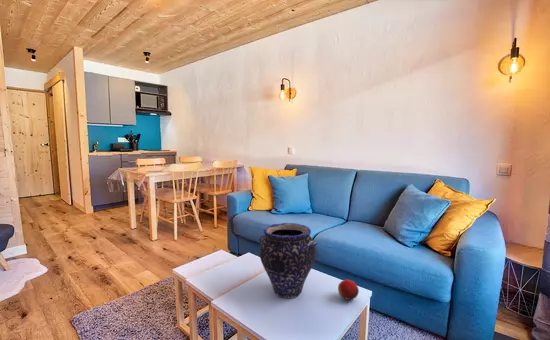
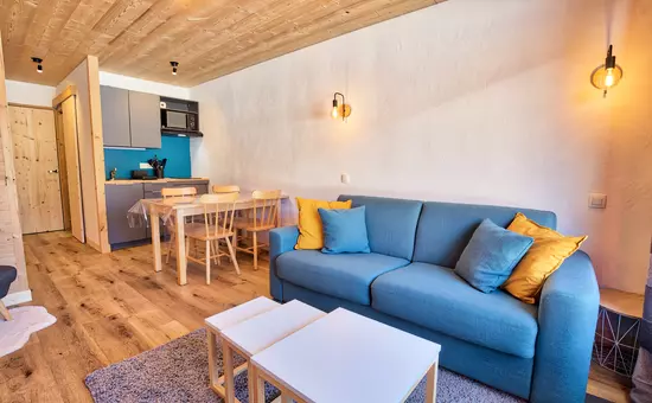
- fruit (347, 289)
- vase (286, 260)
